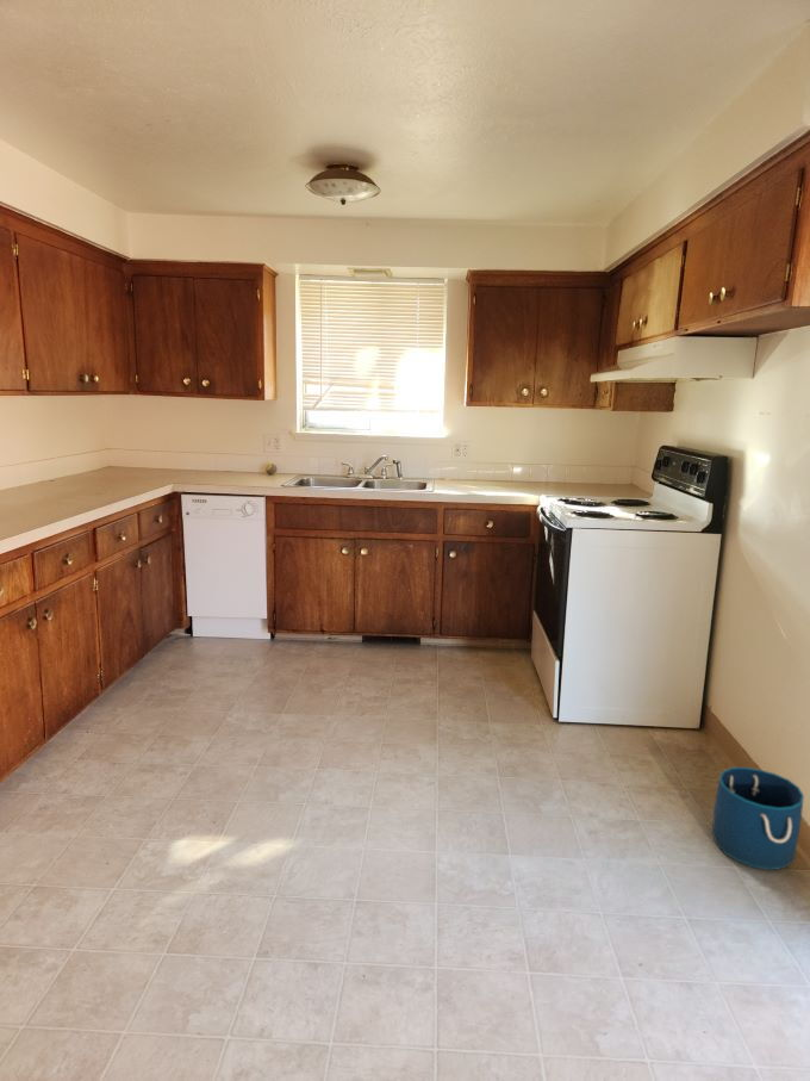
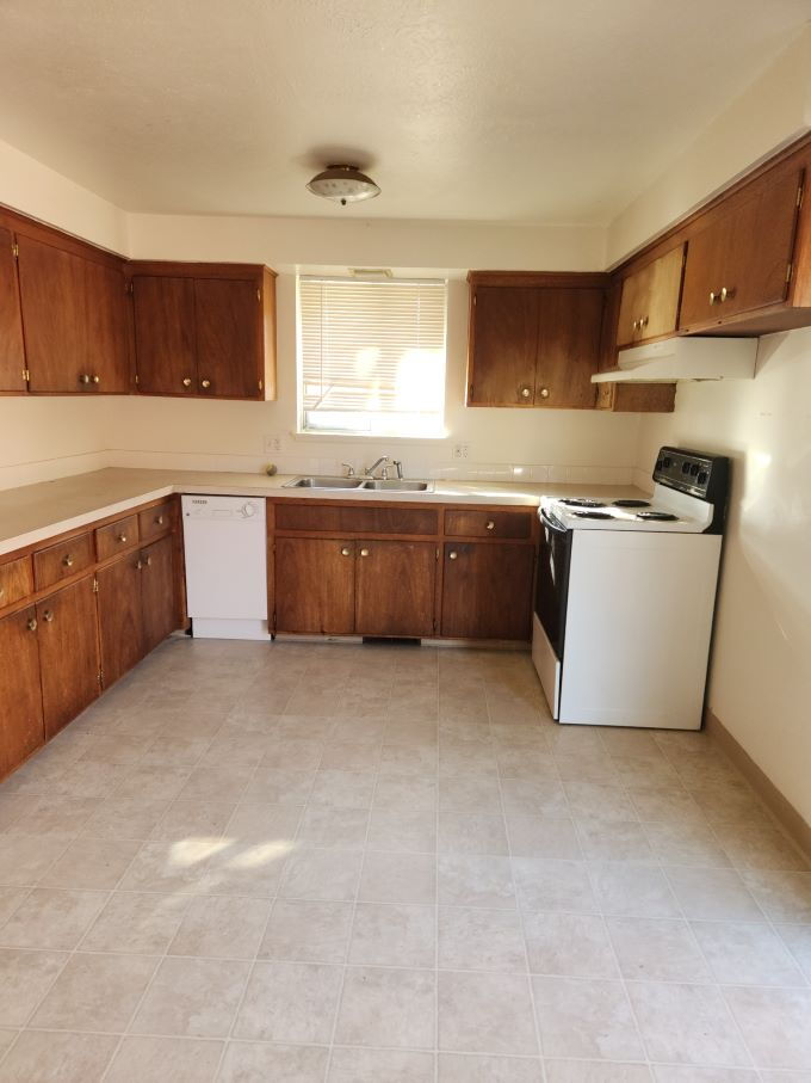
- bucket (756, 818)
